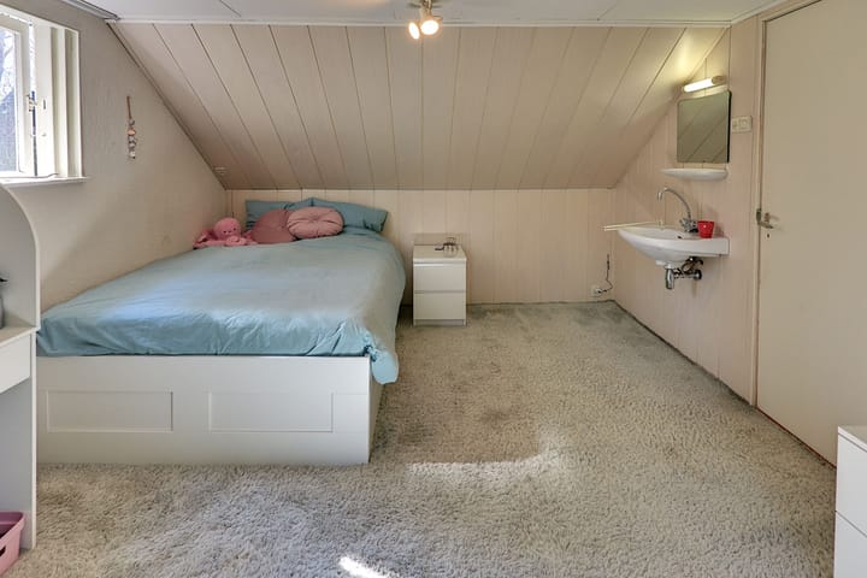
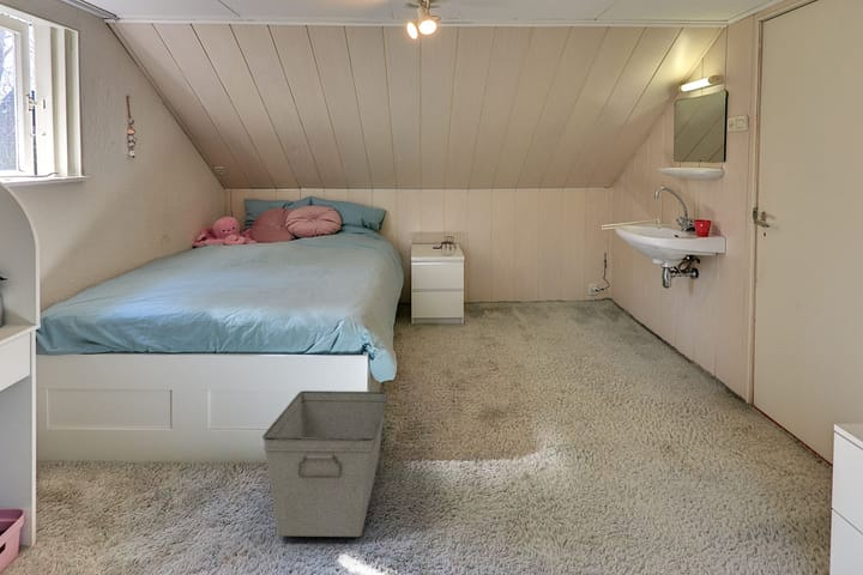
+ storage bin (332, 454)
